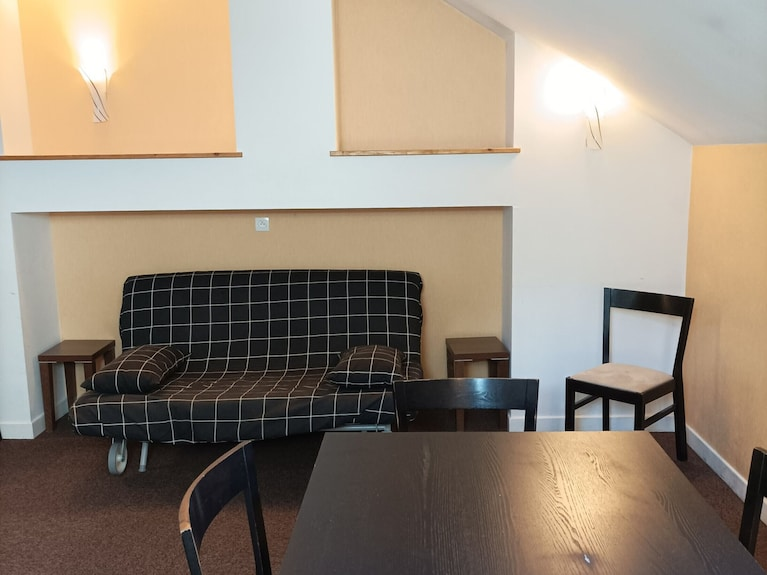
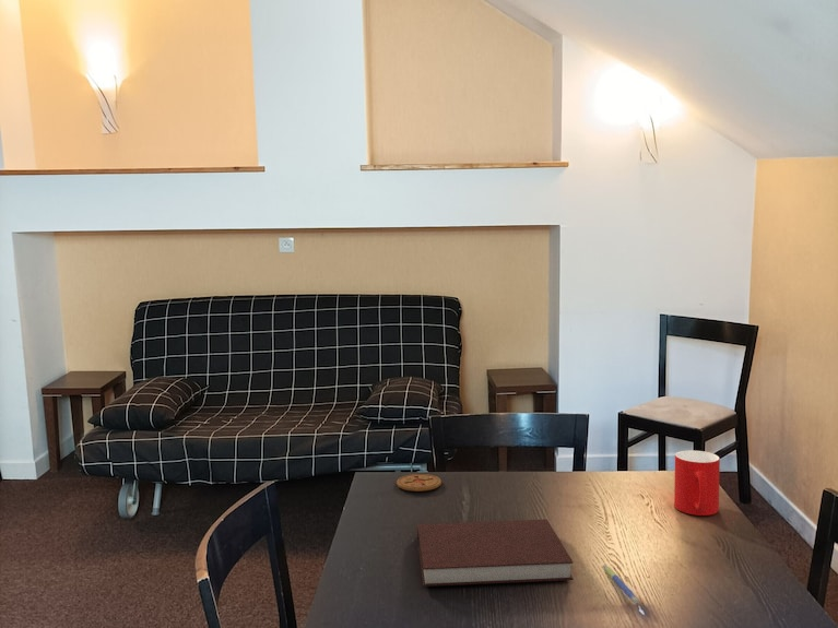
+ notebook (489, 549)
+ pen (618, 581)
+ coaster (418, 482)
+ cup (697, 485)
